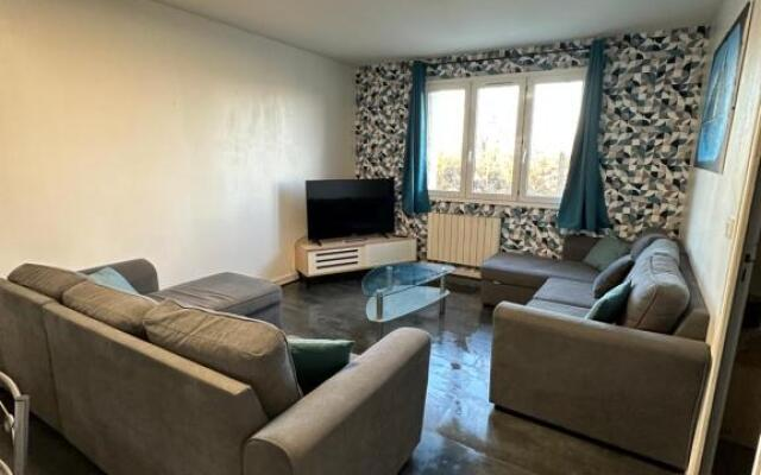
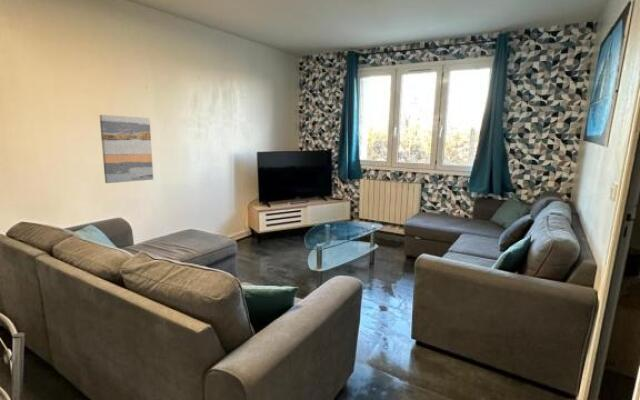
+ wall art (128, 149)
